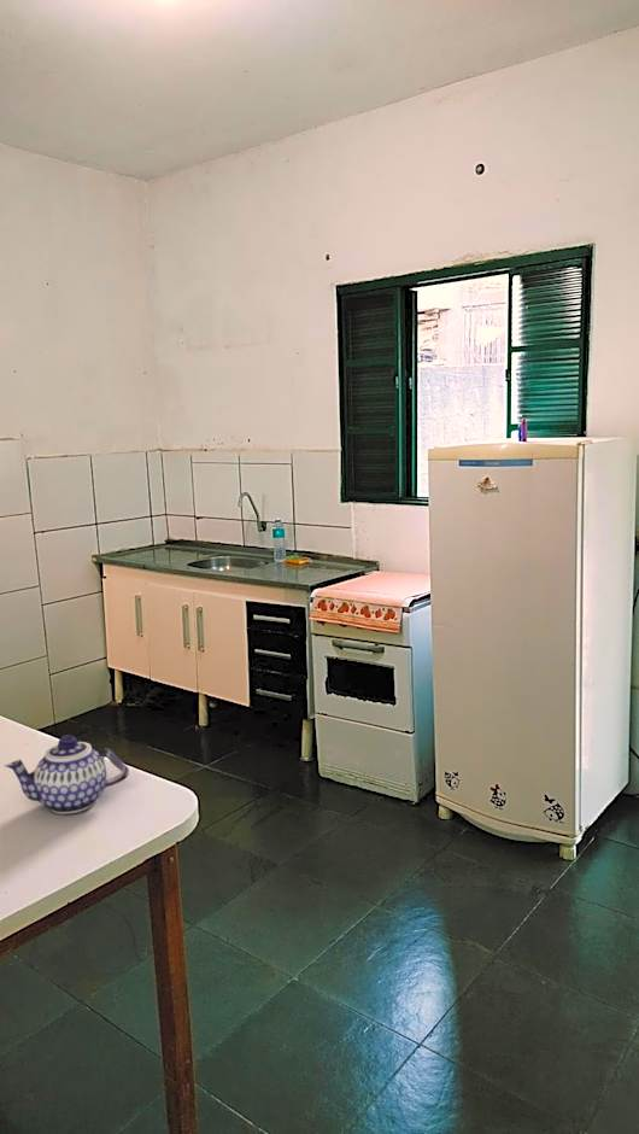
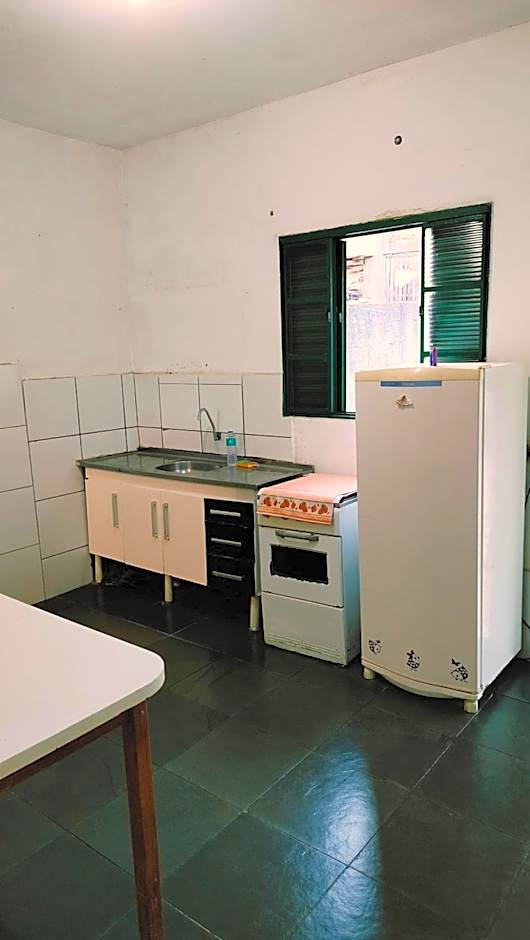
- teapot (68, 770)
